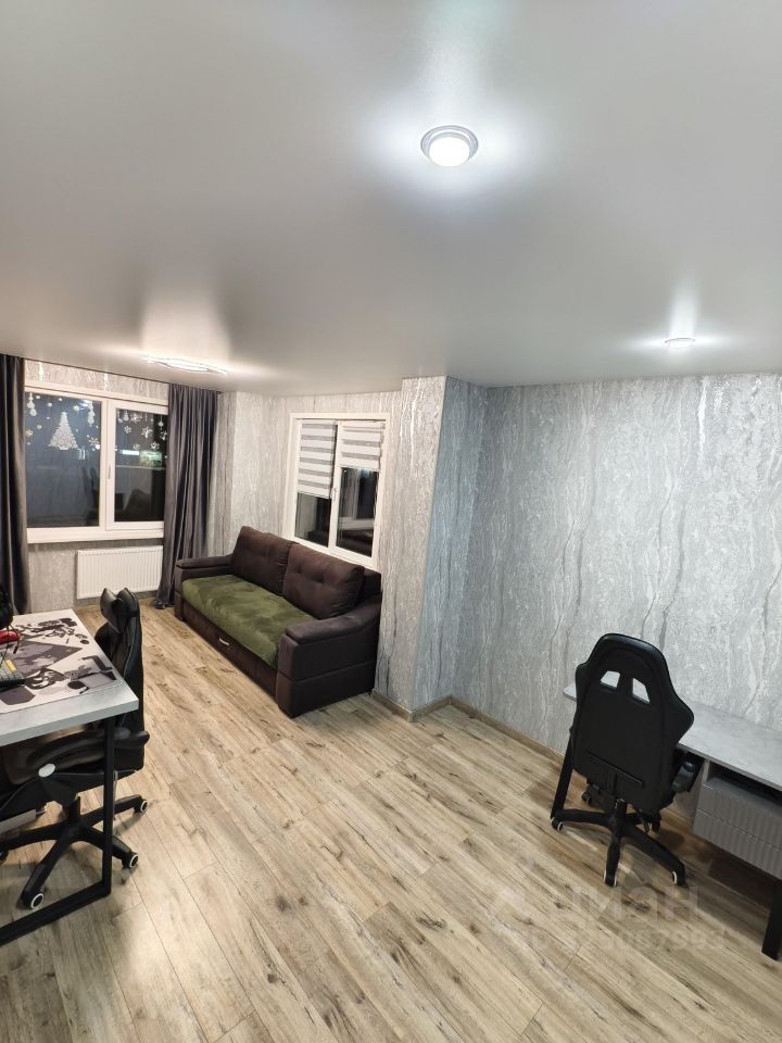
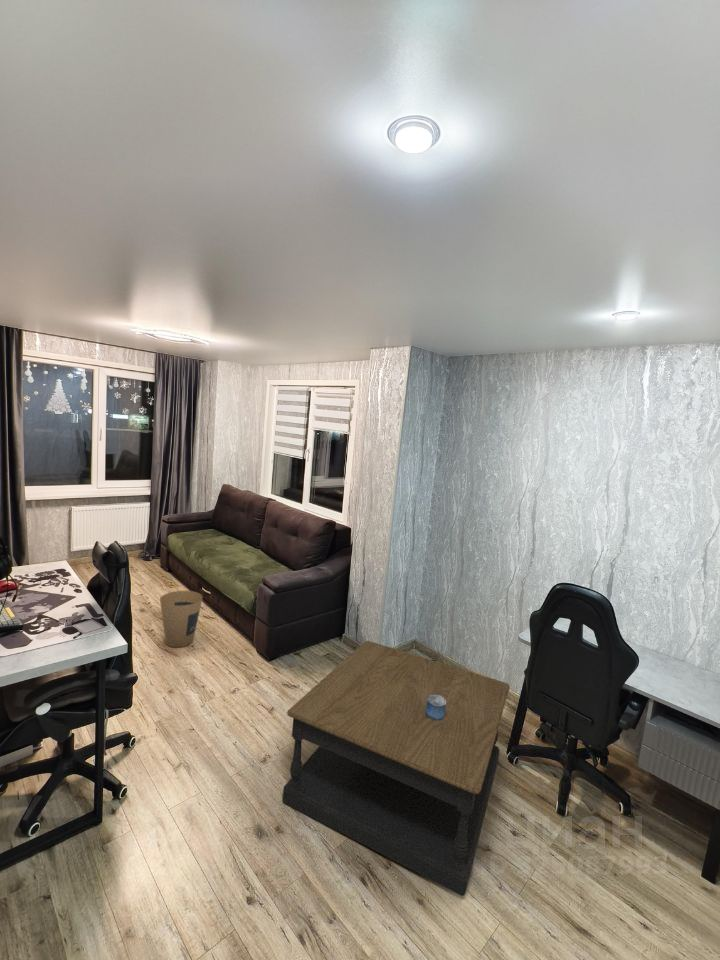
+ coffee table (403, 737)
+ mug (437, 705)
+ trash can (180, 619)
